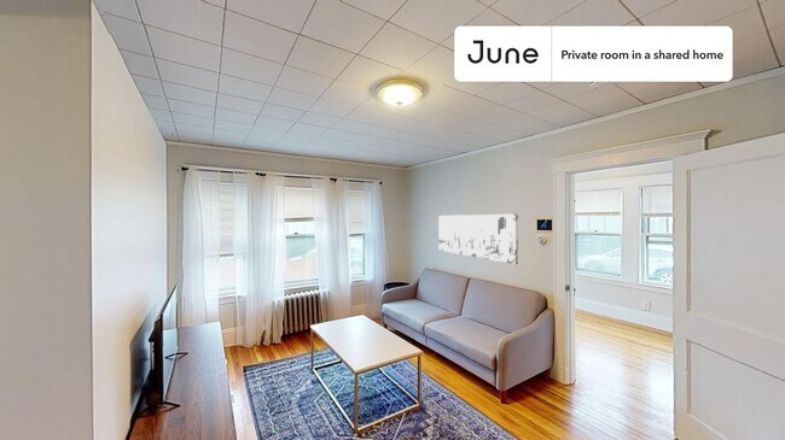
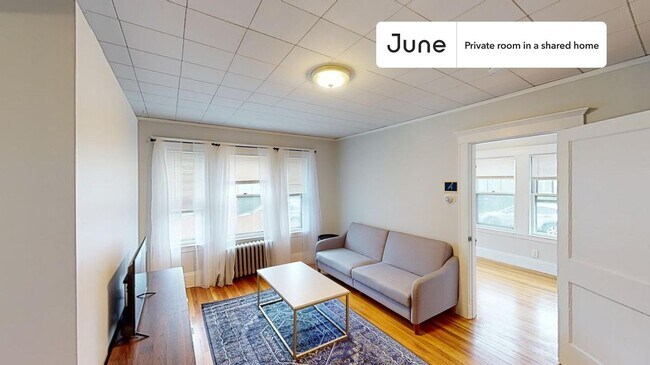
- wall art (471, 235)
